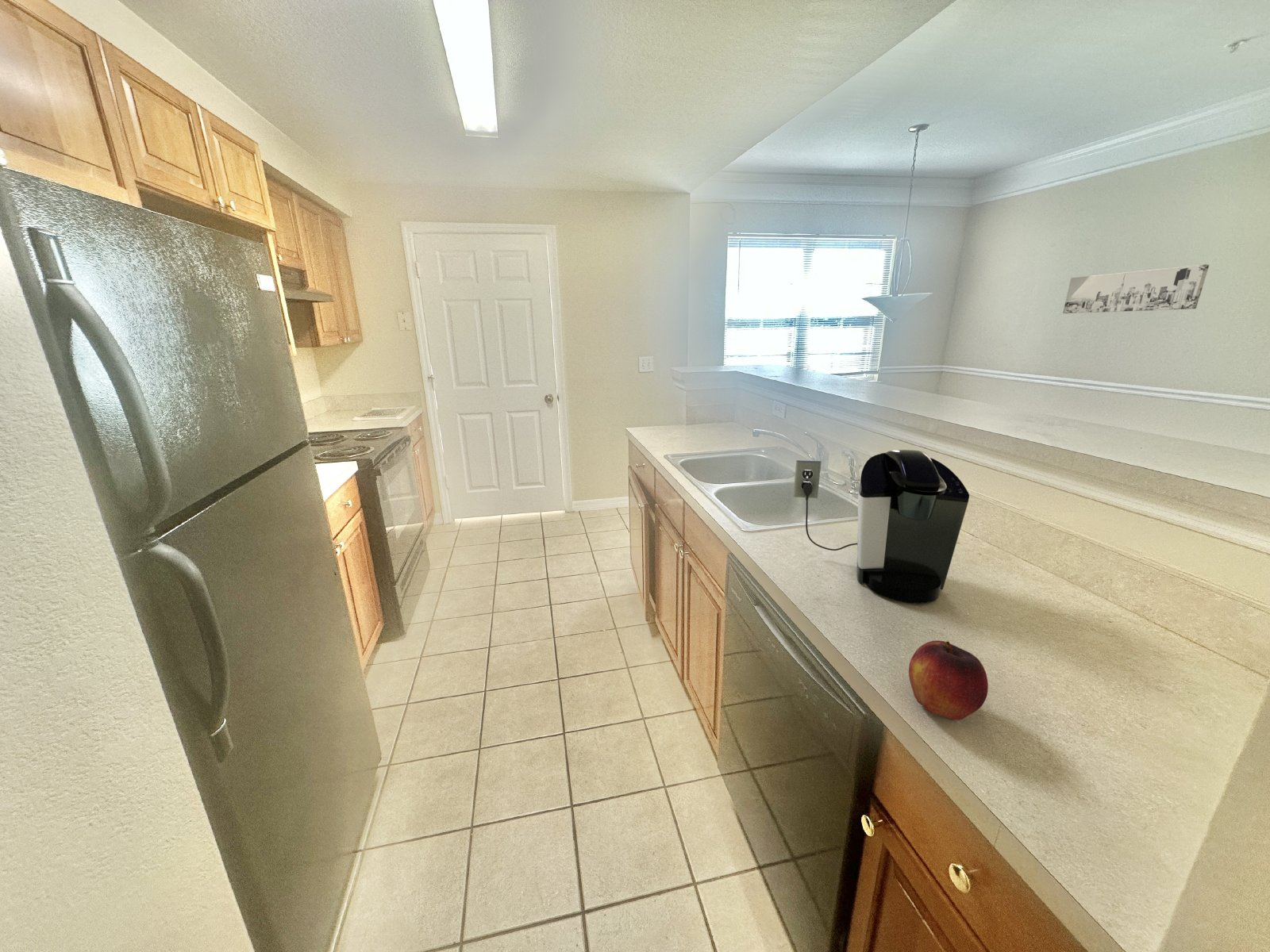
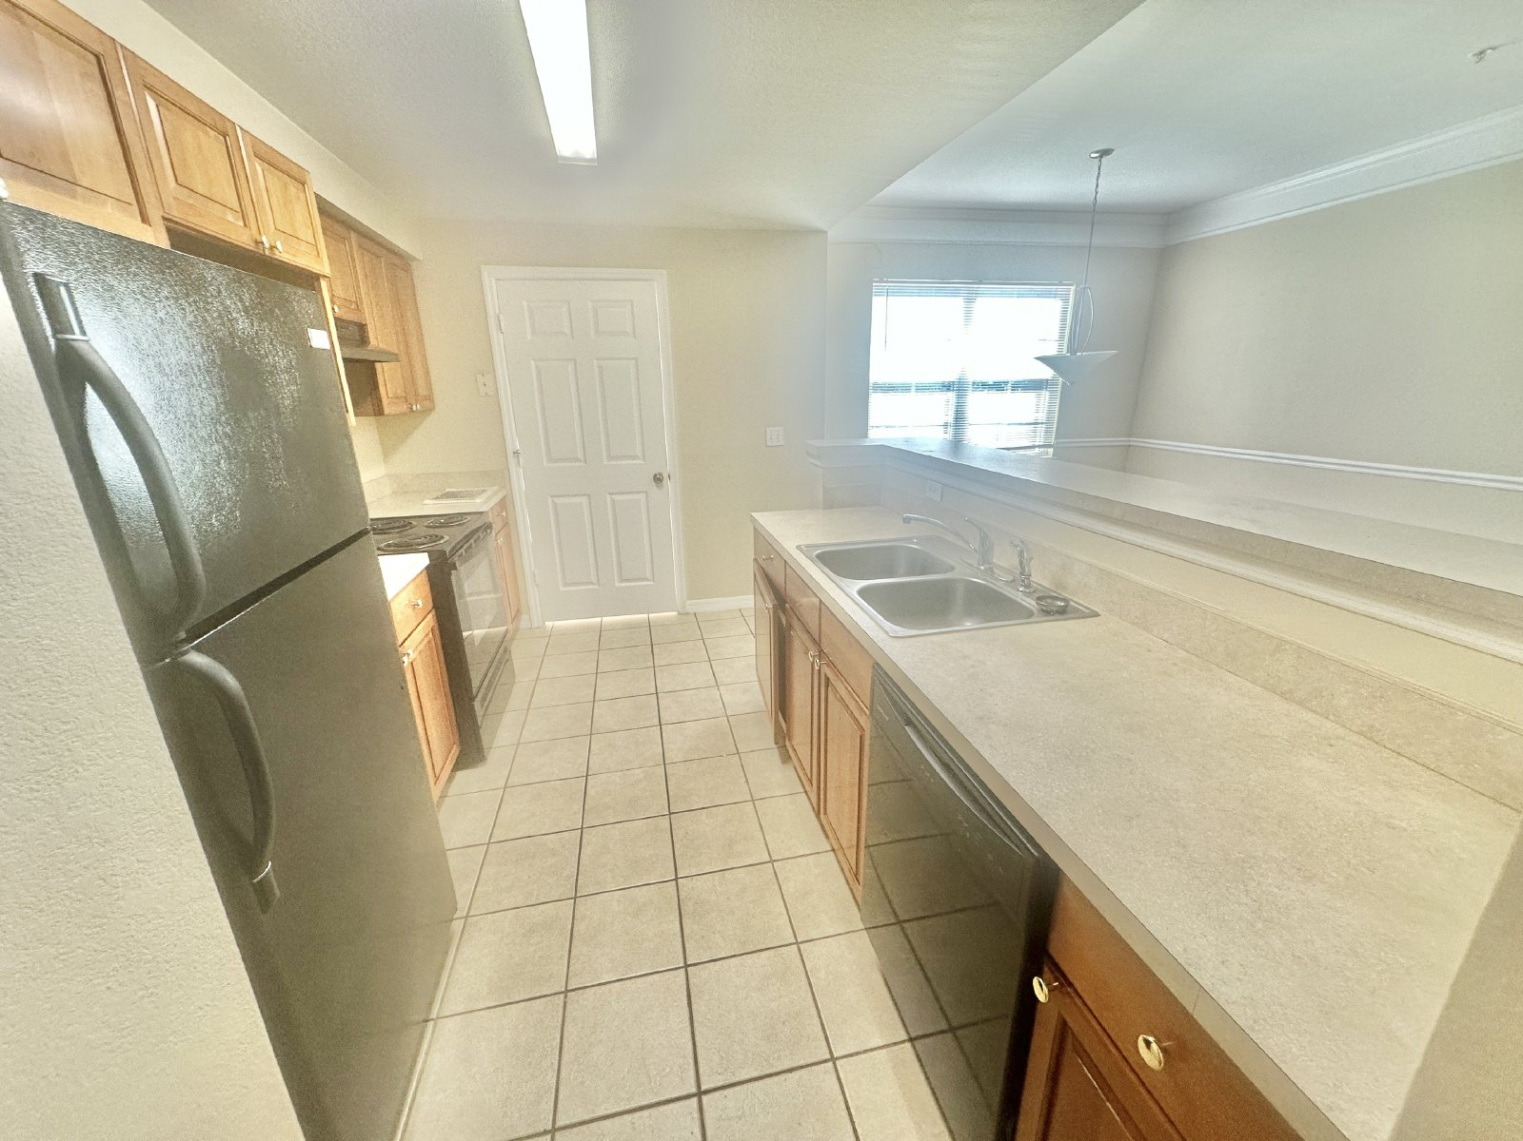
- coffee maker (876, 516)
- wall art (1127, 291)
- fruit (947, 678)
